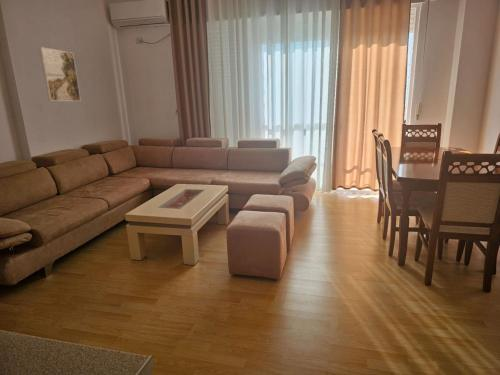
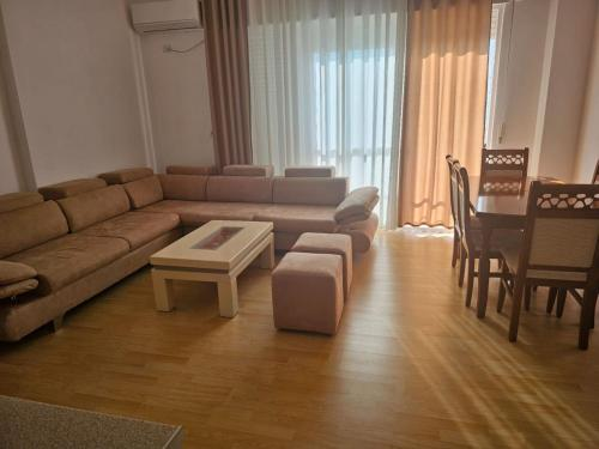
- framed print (61, 76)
